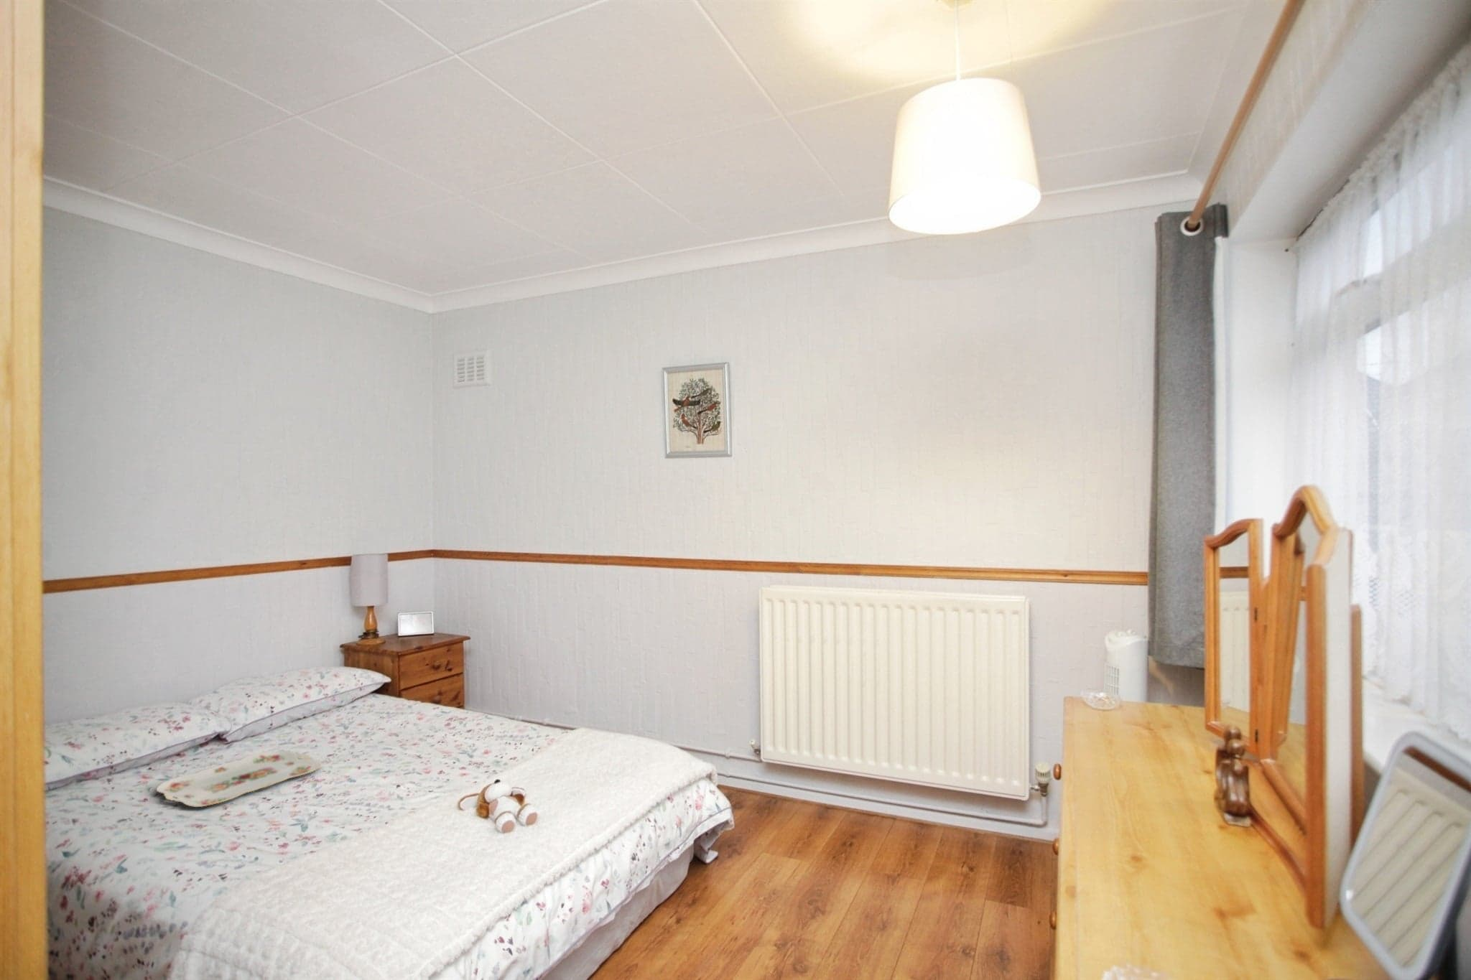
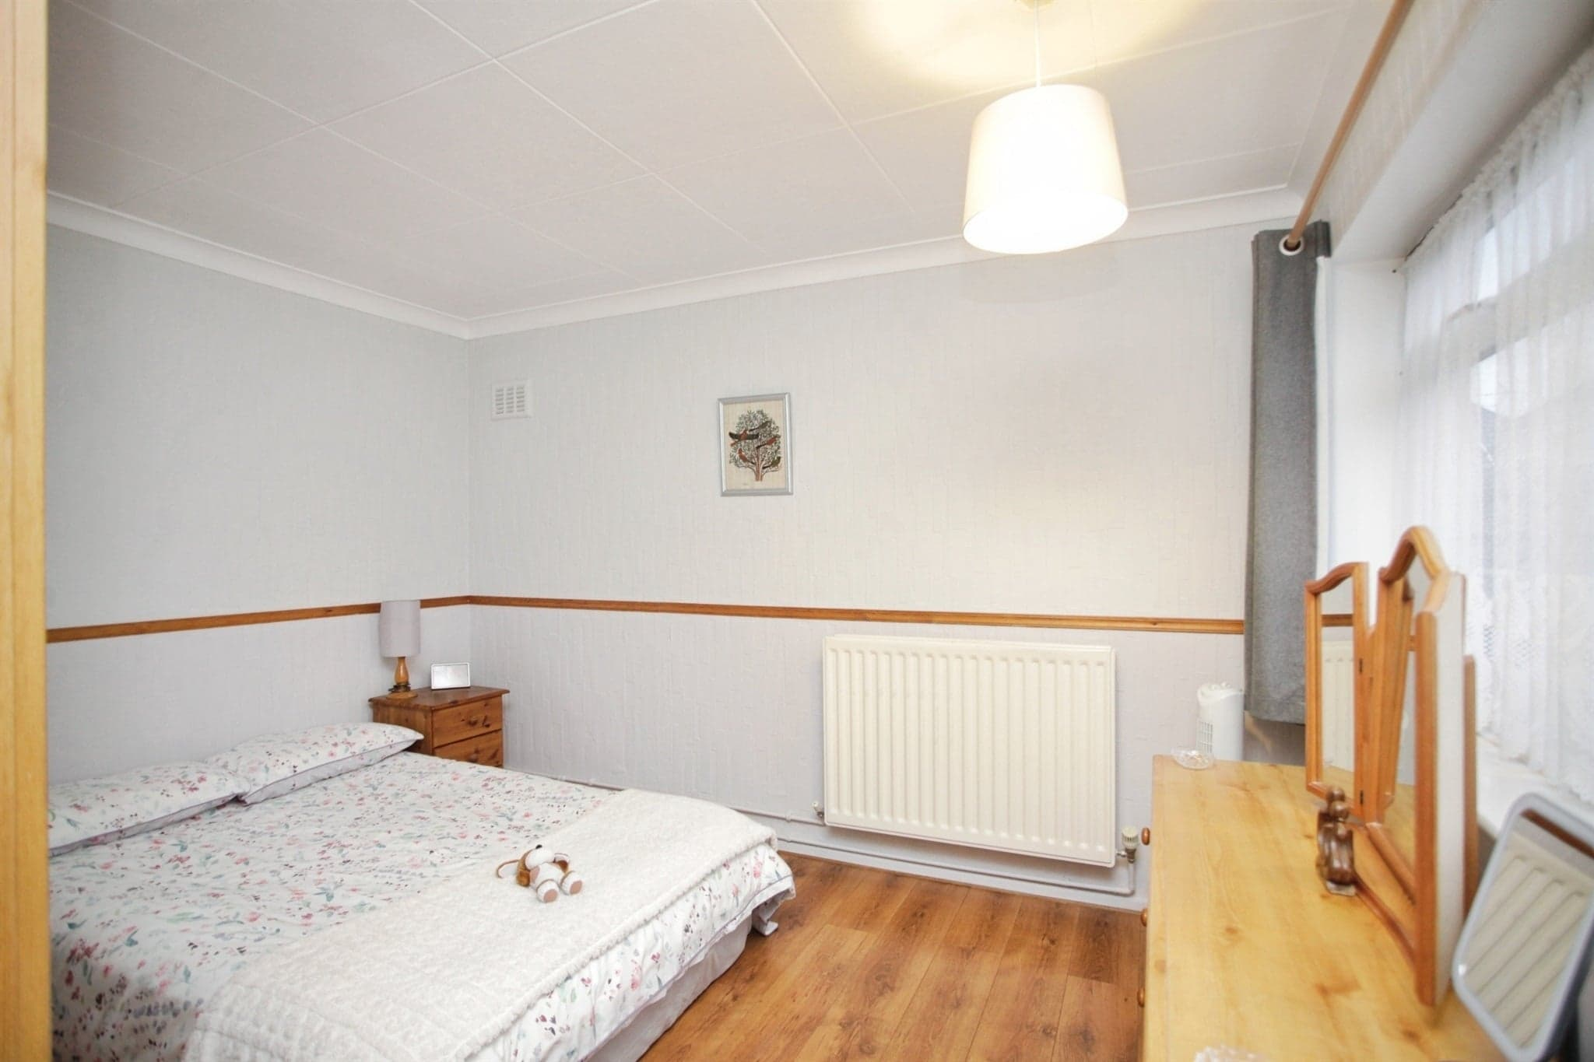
- serving tray (242, 777)
